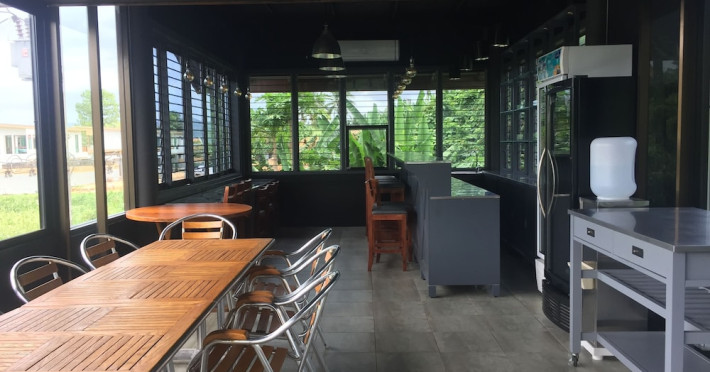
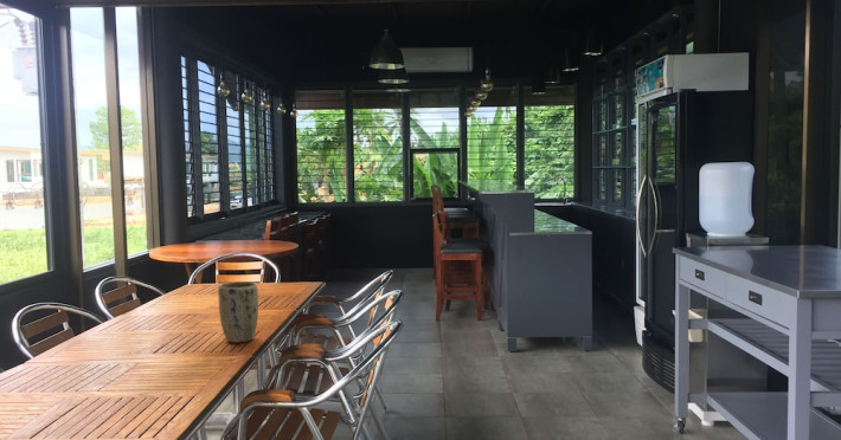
+ plant pot (238, 311)
